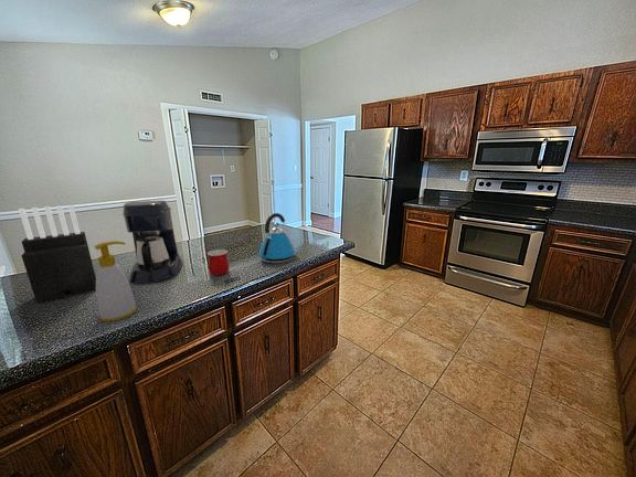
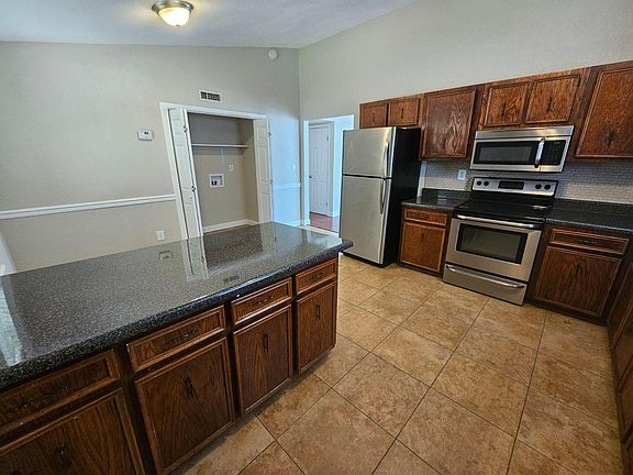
- knife block (57, 252)
- kettle (275, 235)
- coffee maker (152, 237)
- soap bottle (112, 279)
- mug (219, 263)
